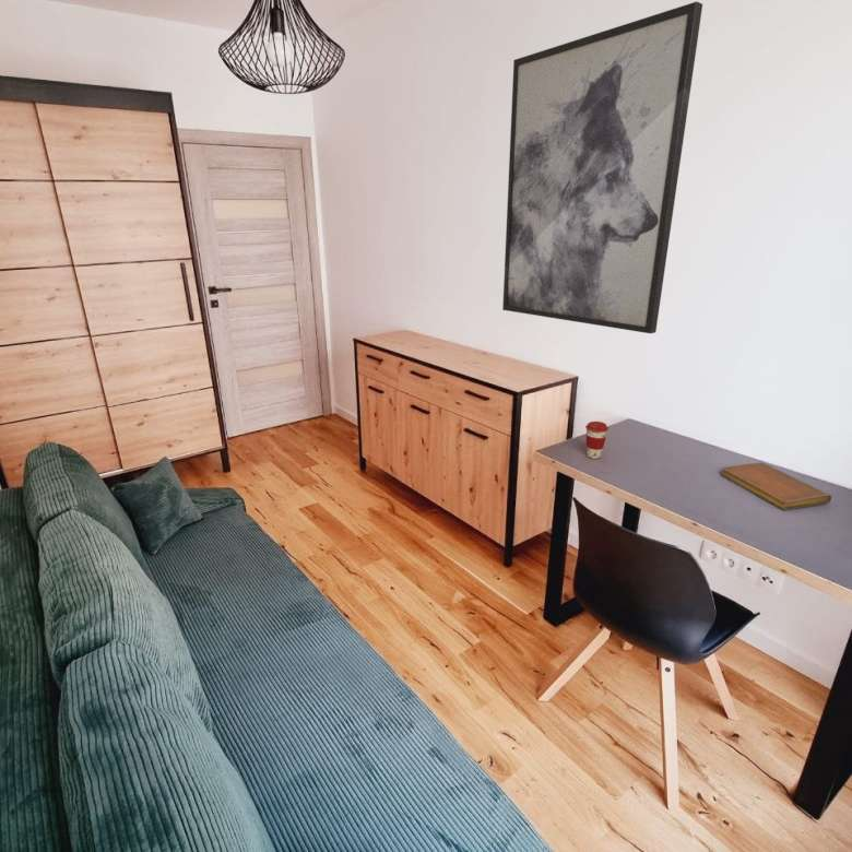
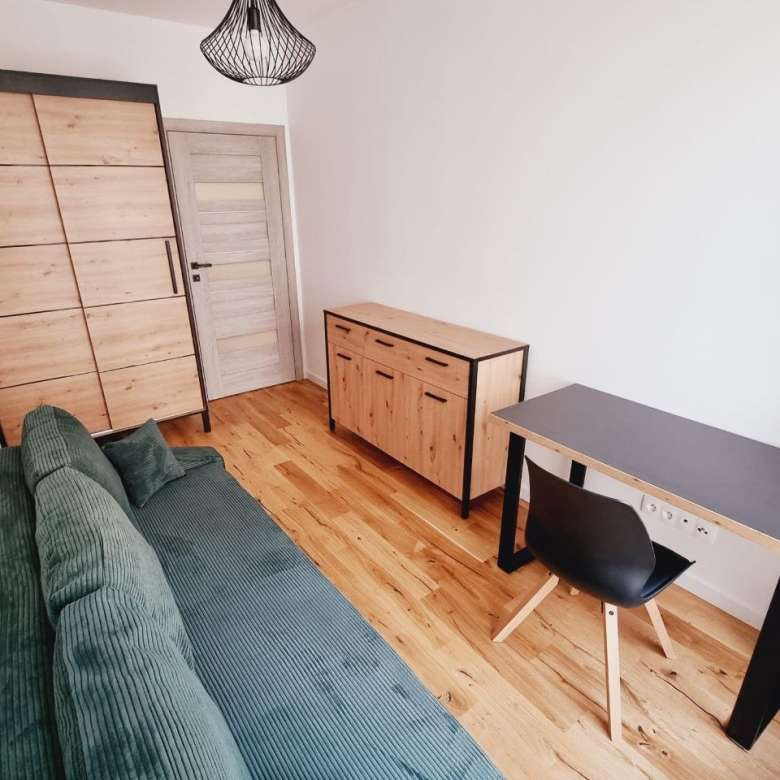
- notebook (772, 484)
- wall art (581, 189)
- coffee cup (595, 440)
